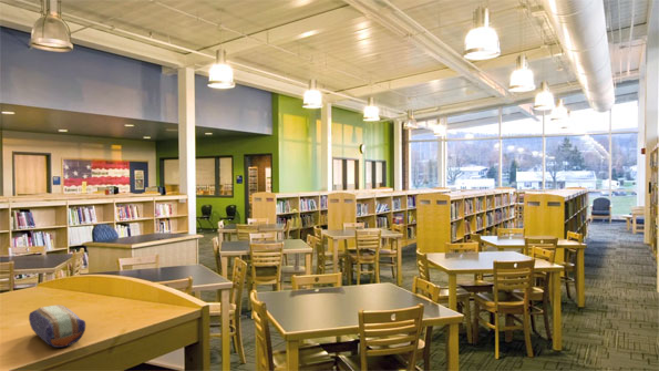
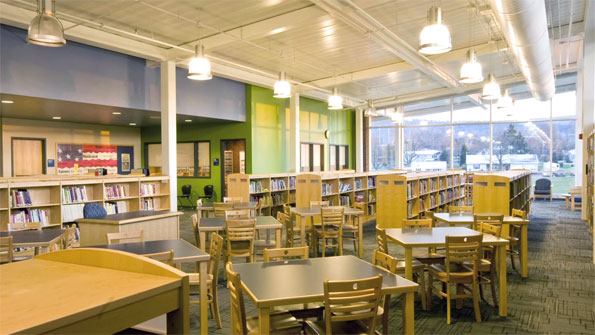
- pencil case (56, 323)
